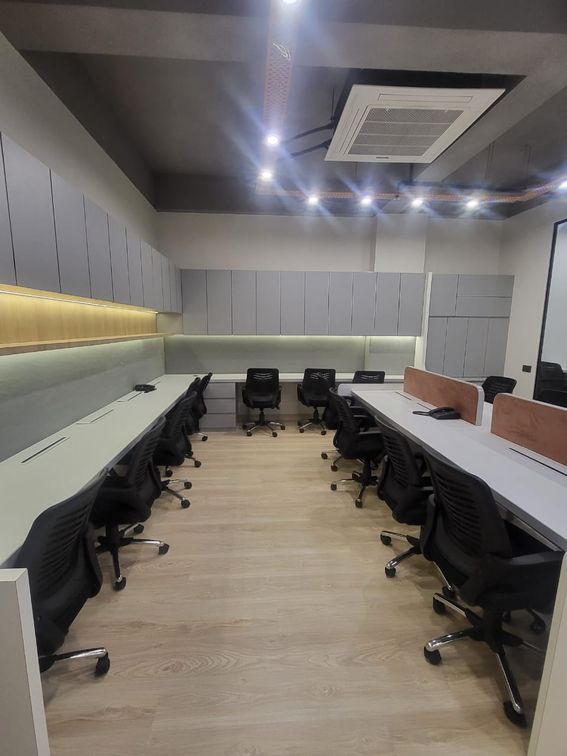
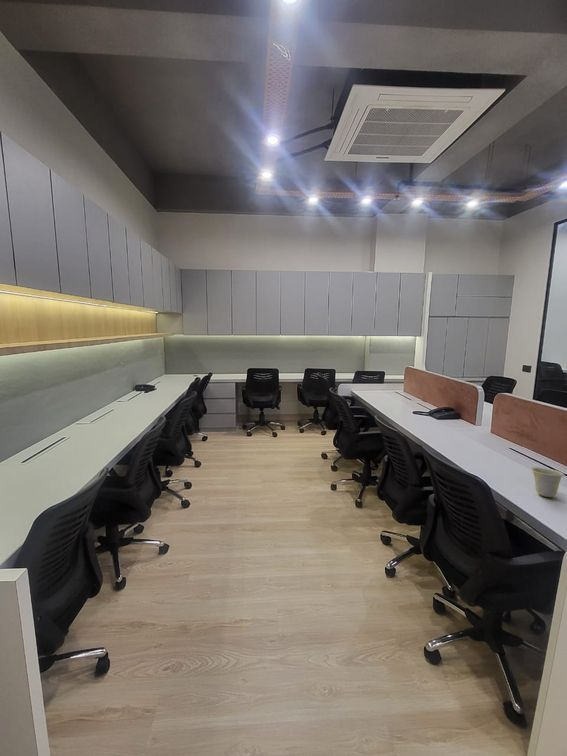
+ cup (545, 481)
